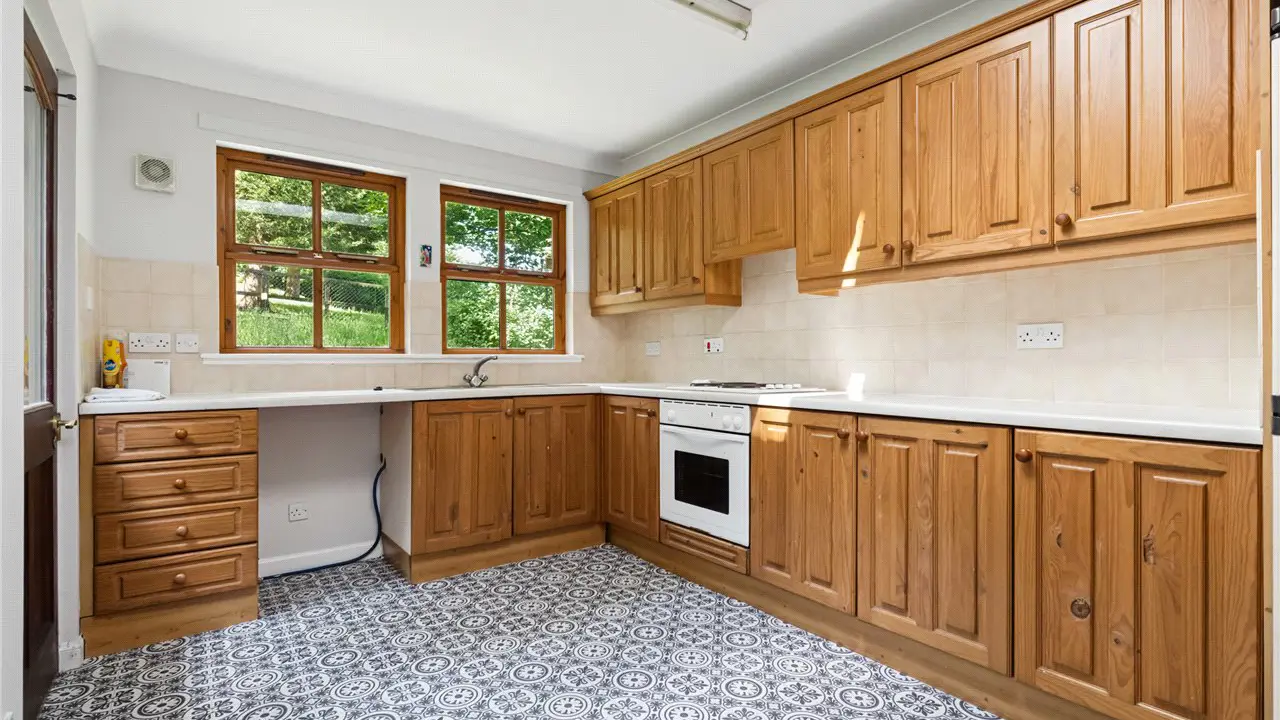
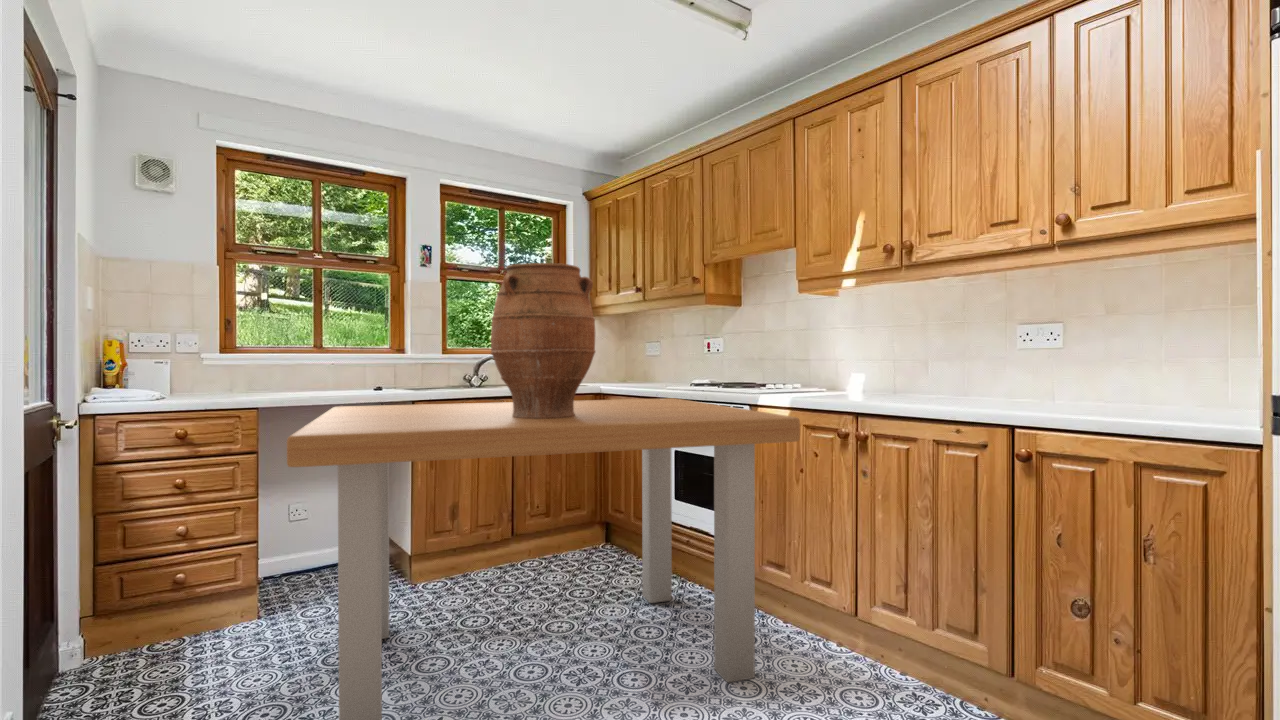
+ vase (543, 341)
+ dining table (542, 454)
